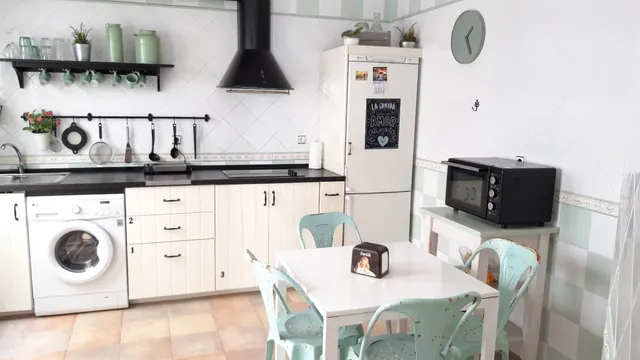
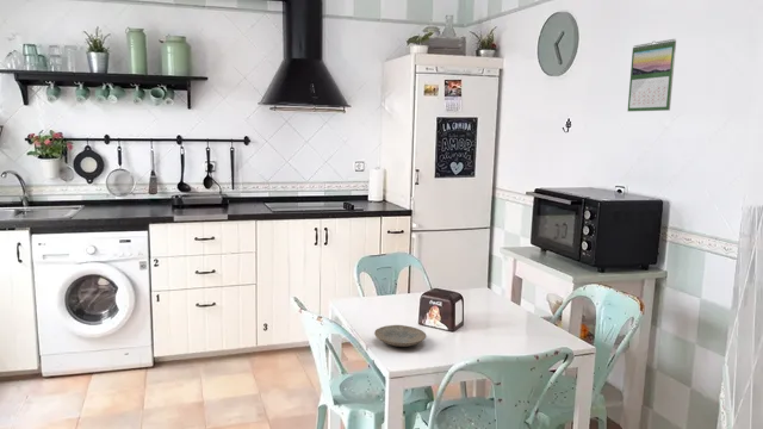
+ calendar (650, 76)
+ plate (399, 337)
